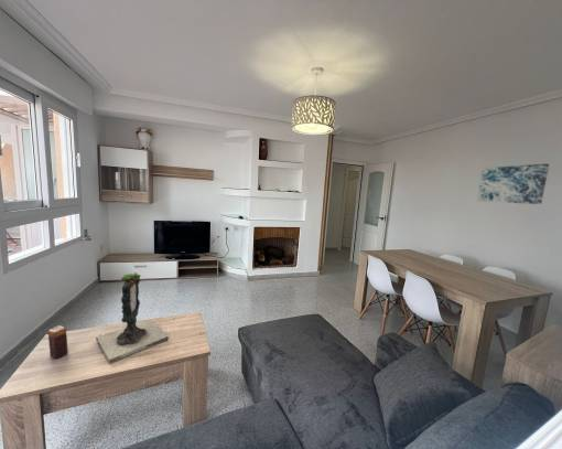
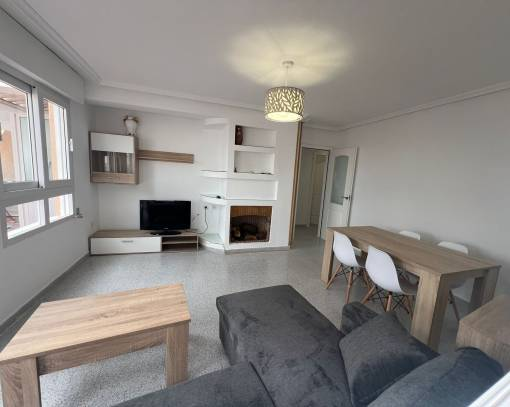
- candle (57, 341)
- wall art (509, 184)
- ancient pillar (131, 304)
